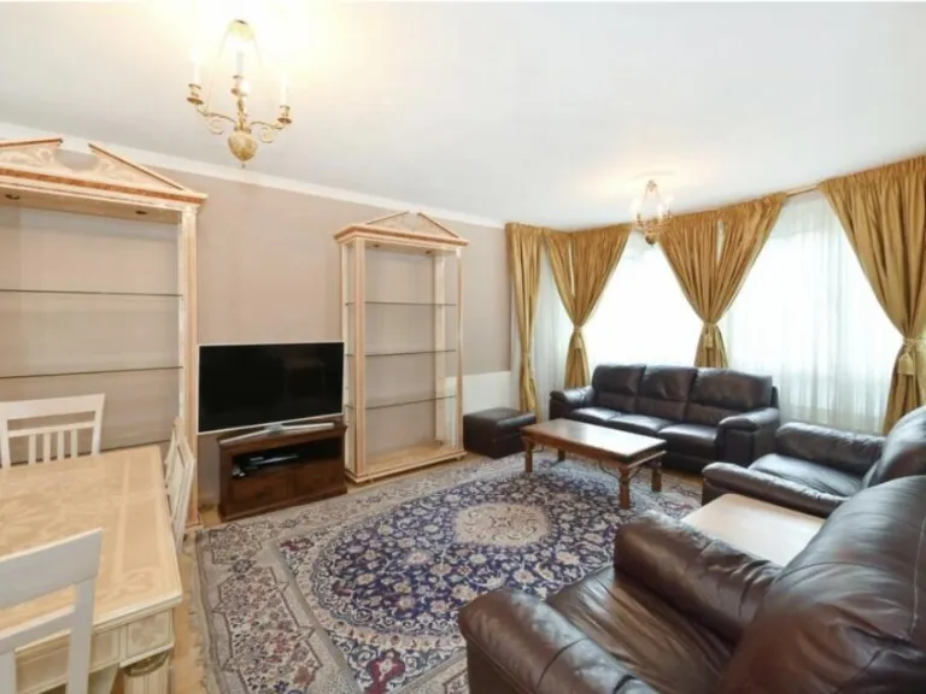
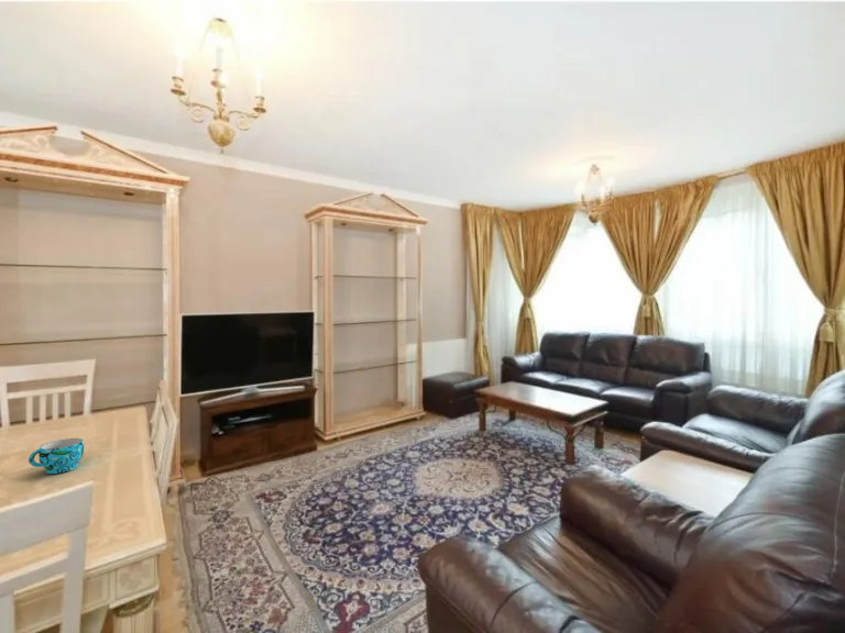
+ cup (59, 456)
